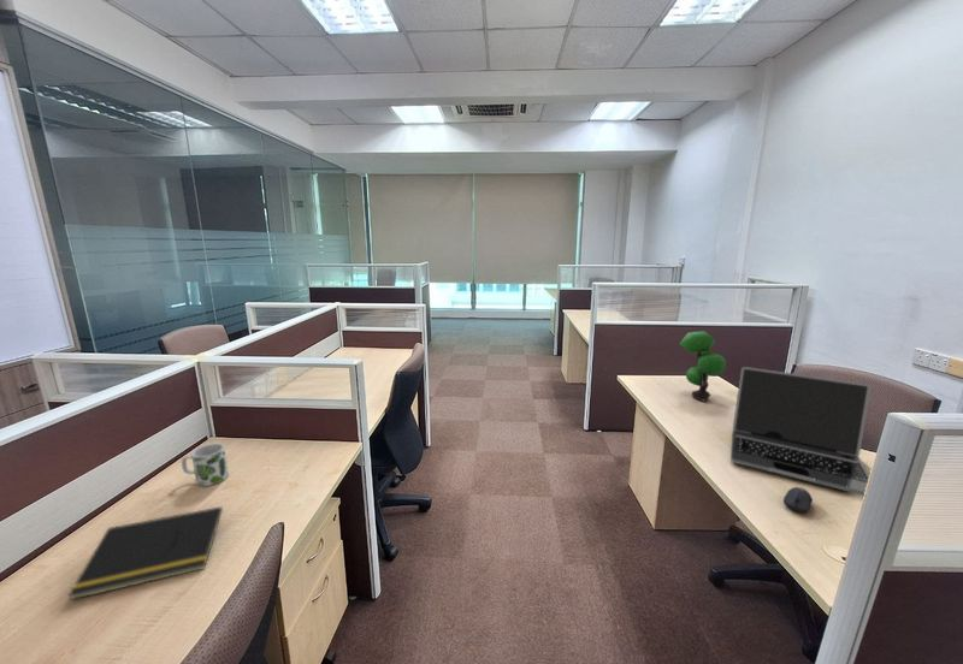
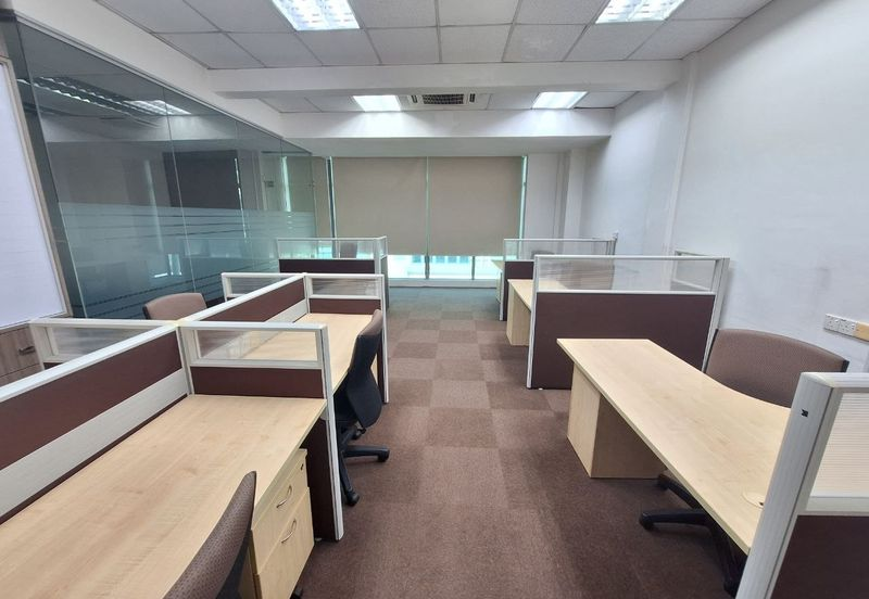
- plant (698, 361)
- notepad (154, 547)
- computer mouse (798, 497)
- laptop (800, 423)
- mug (203, 464)
